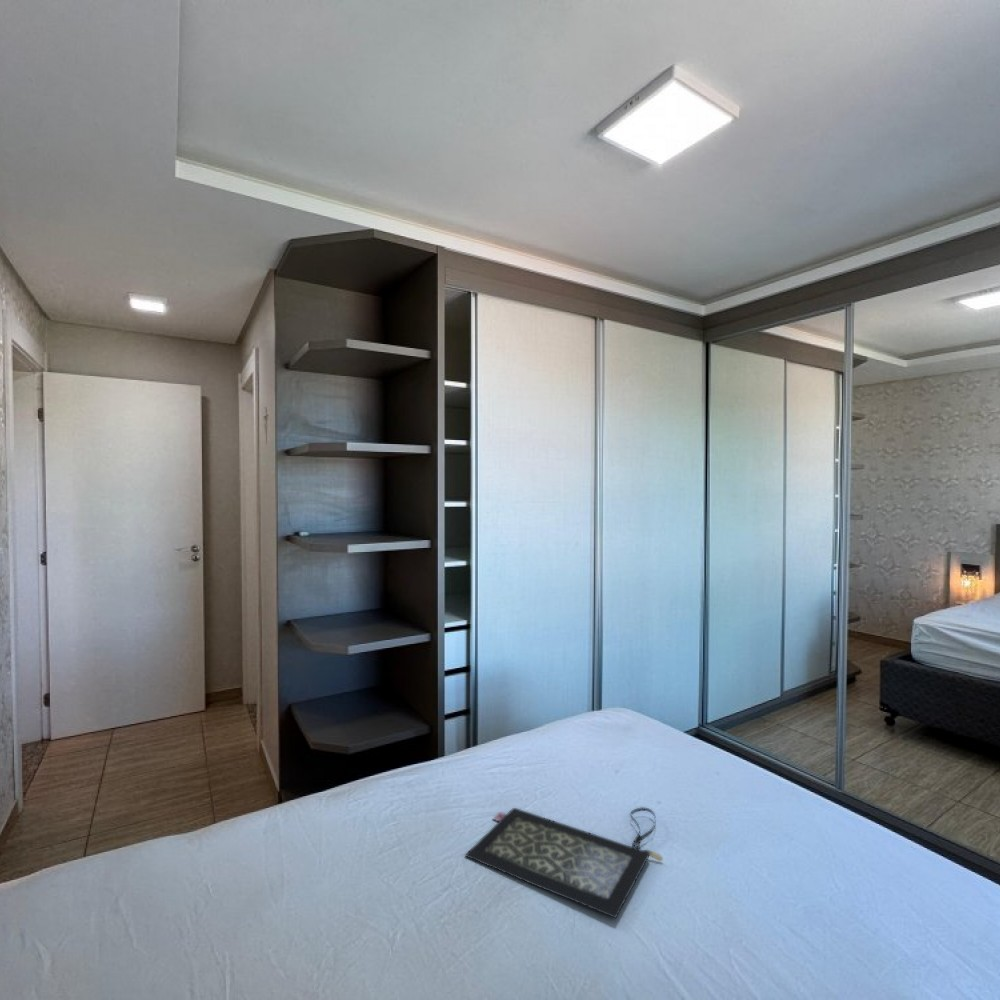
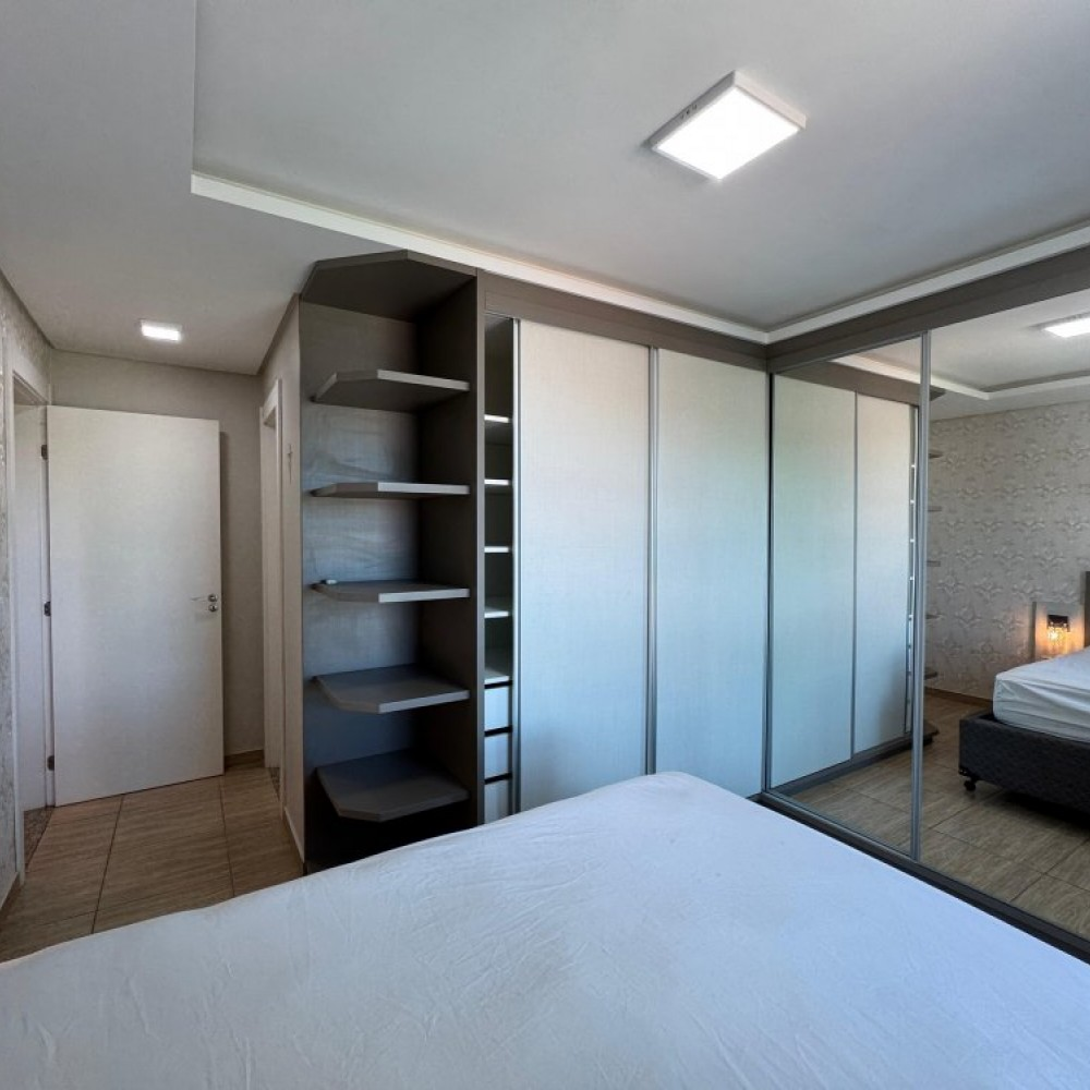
- clutch bag (566, 854)
